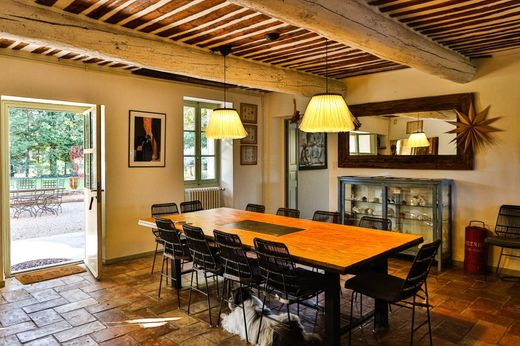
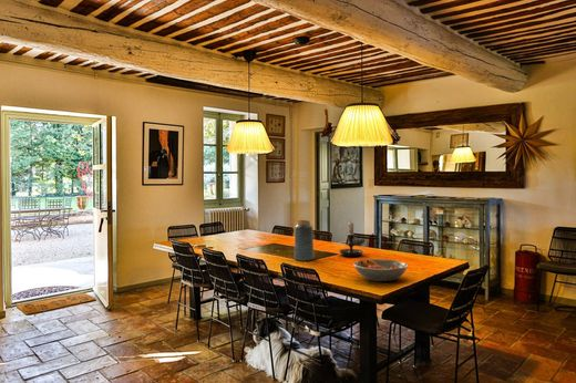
+ candle holder (350, 237)
+ fruit bowl (380, 269)
+ vase (304, 239)
